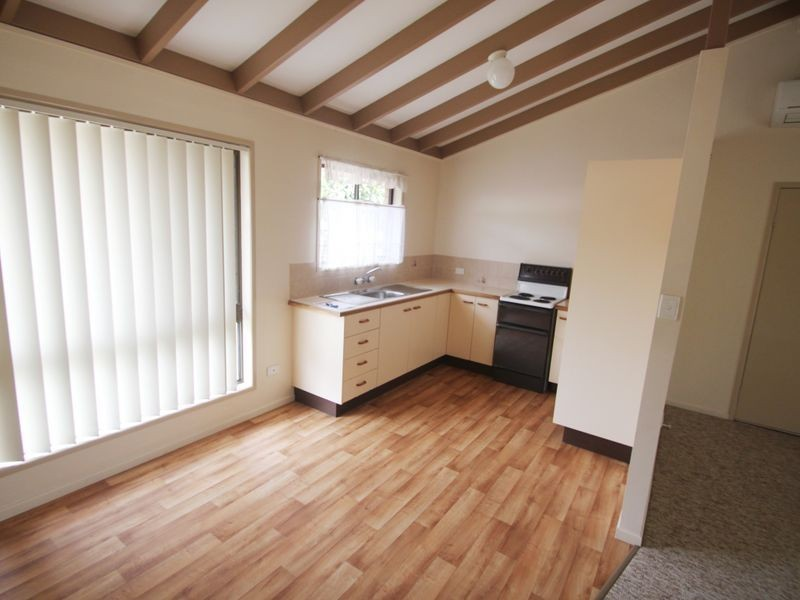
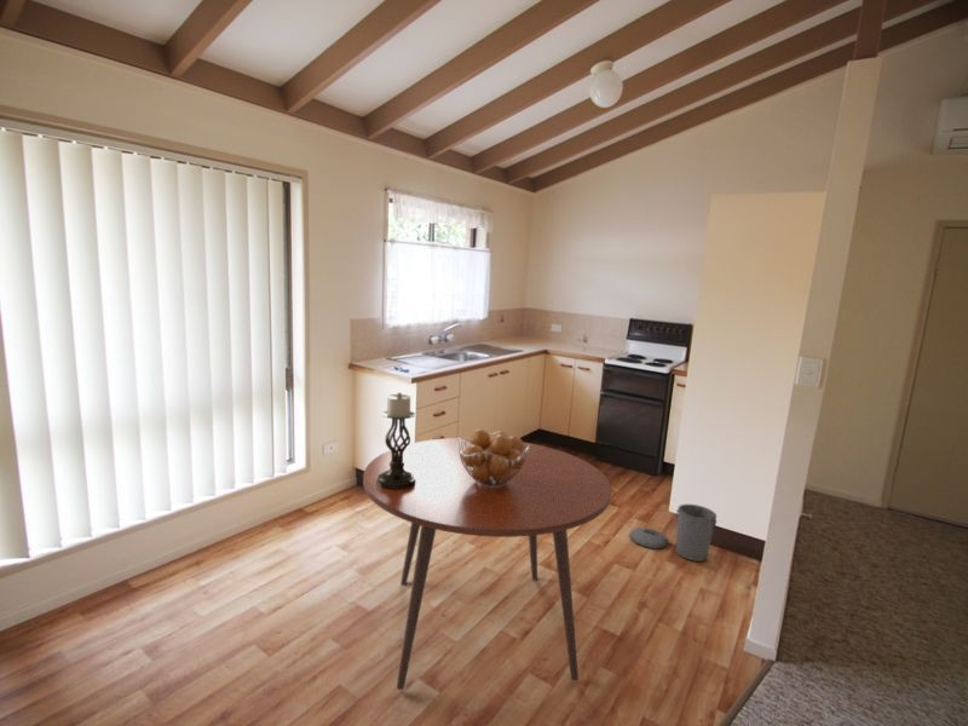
+ dining table (483, 535)
+ fruit basket (492, 456)
+ candle holder (398, 437)
+ trash can (678, 525)
